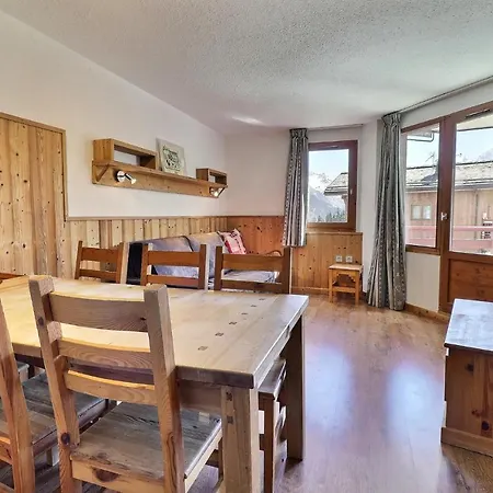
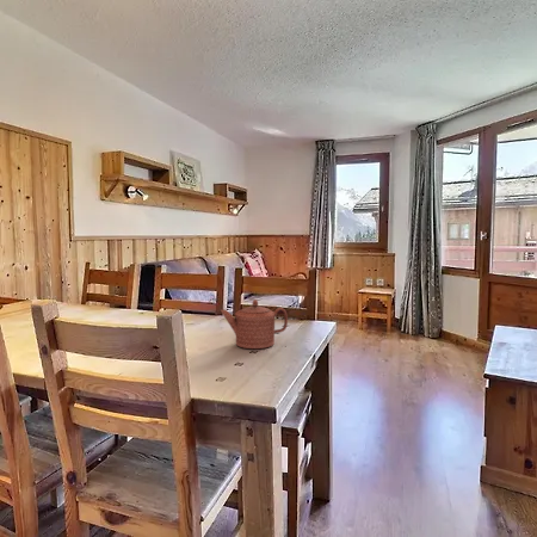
+ teapot (254, 321)
